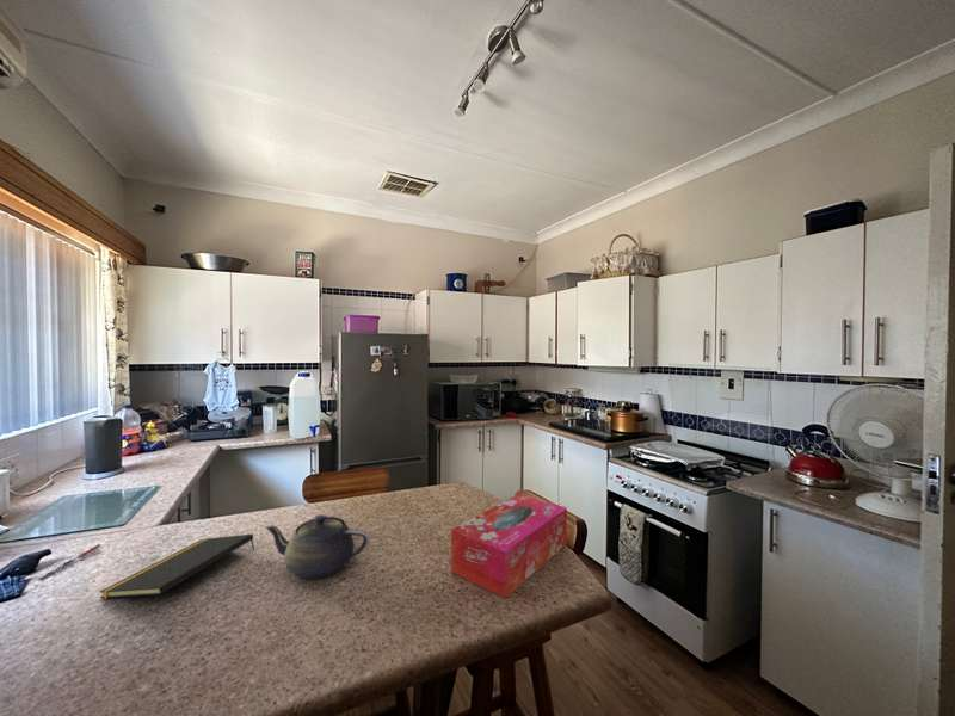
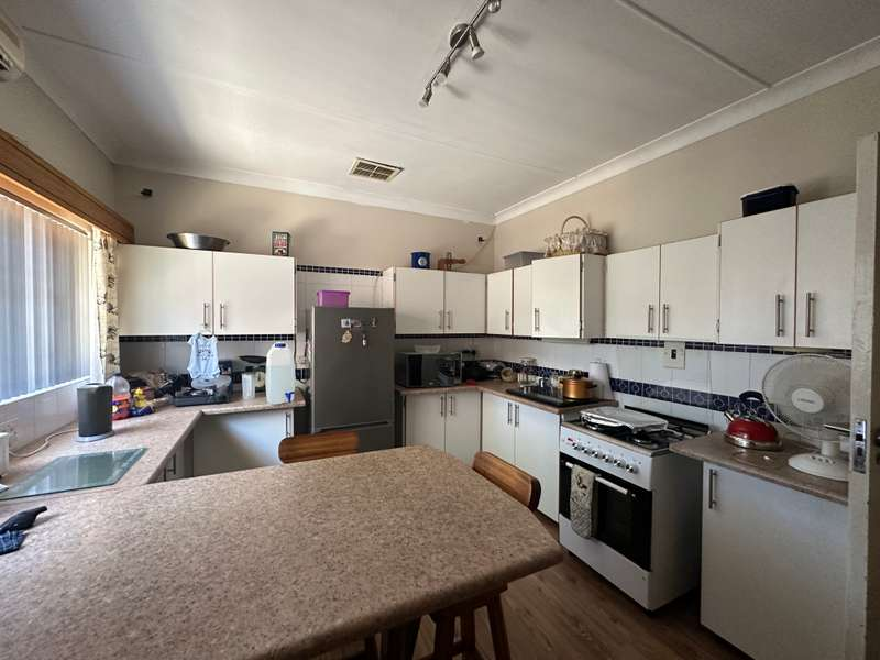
- pen (72, 560)
- tissue box (512, 537)
- teapot (316, 541)
- notepad (184, 562)
